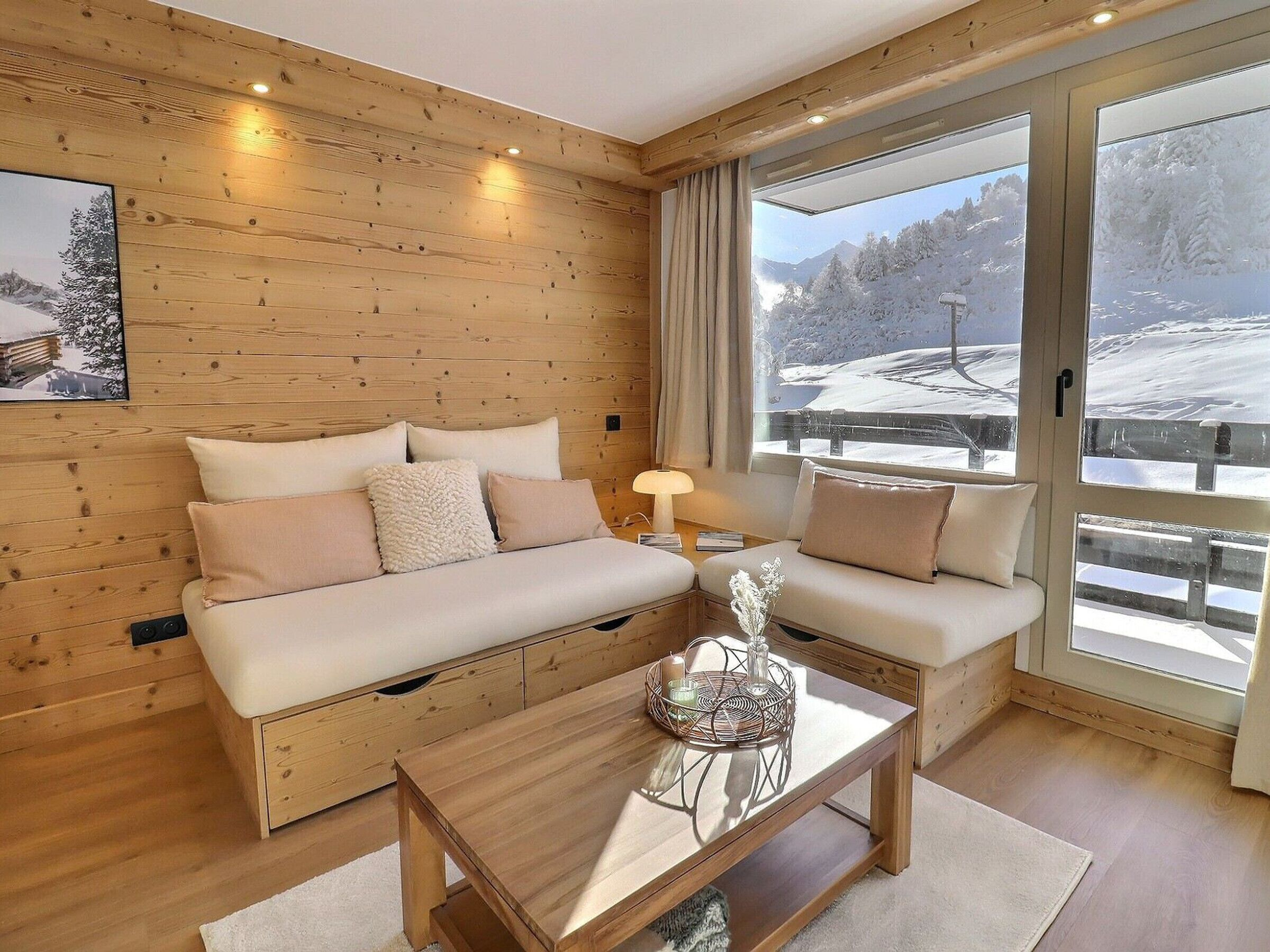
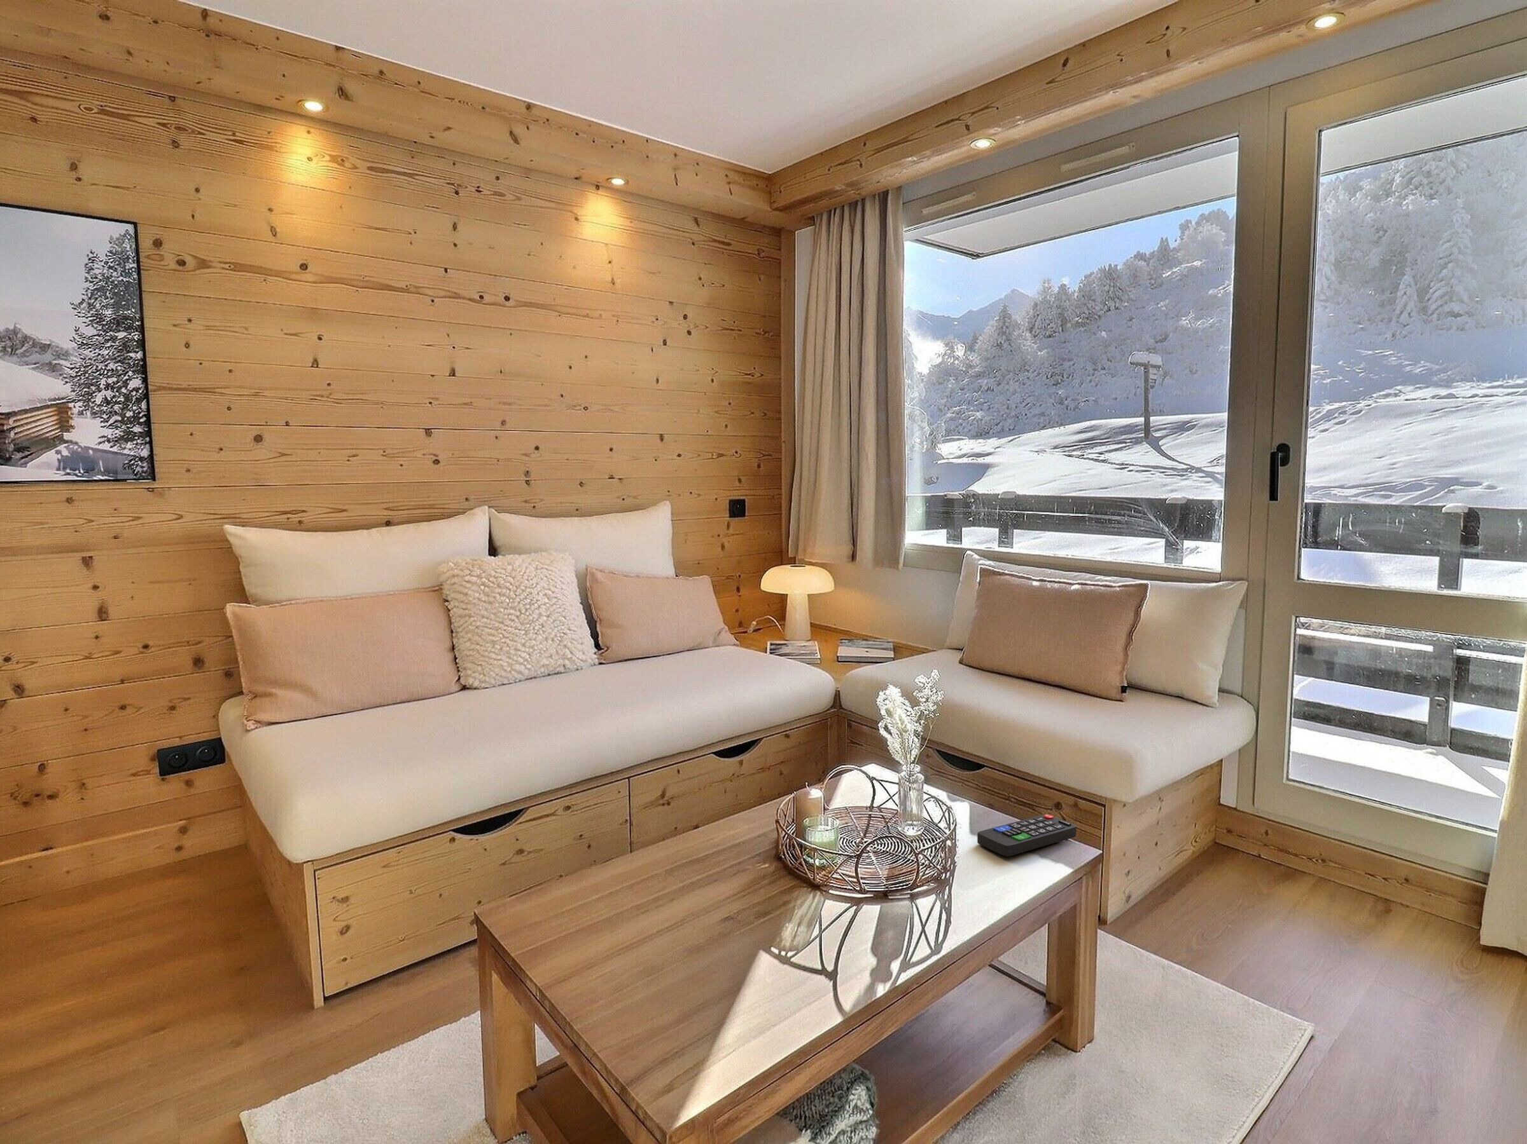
+ remote control (1027, 833)
